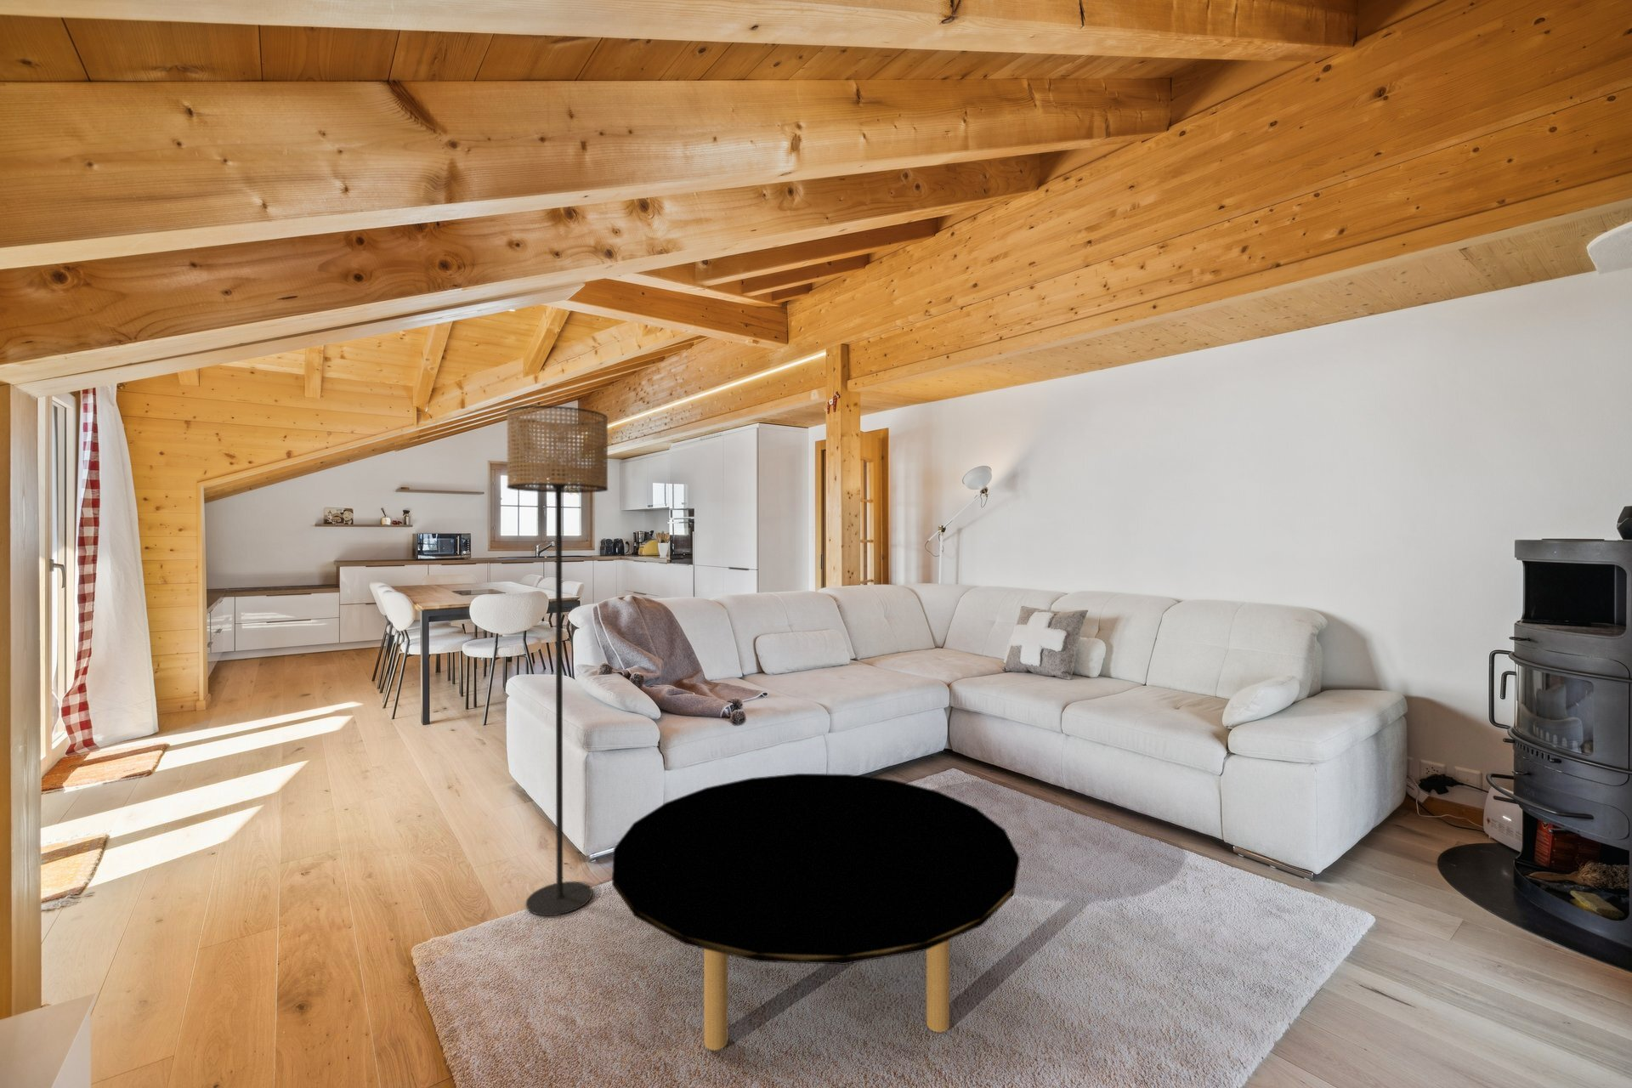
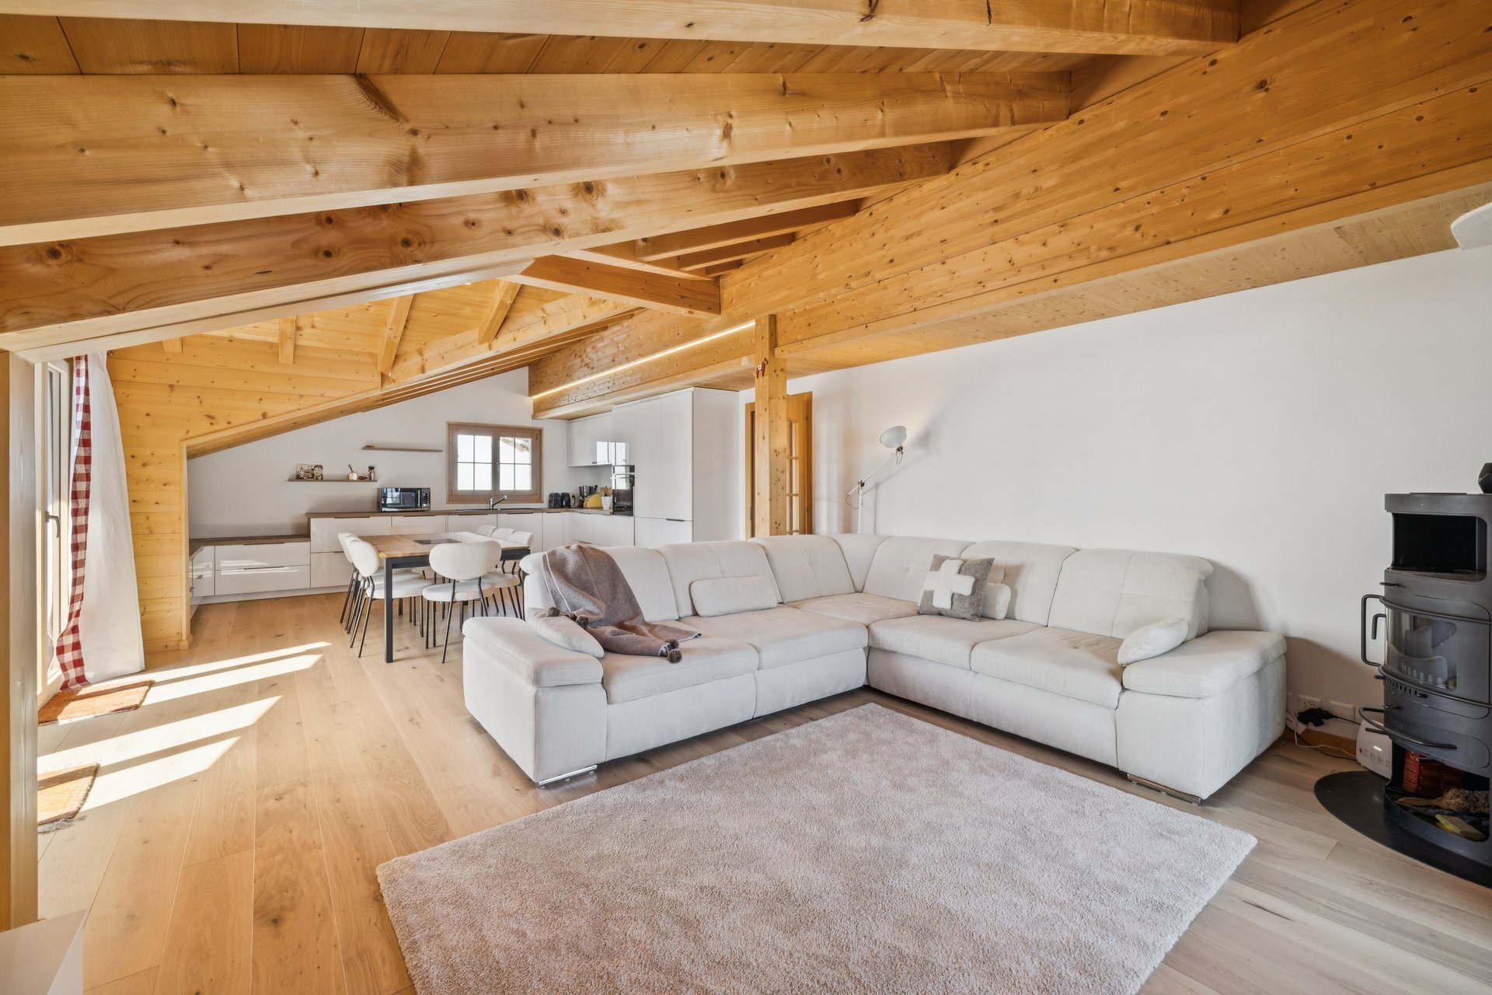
- coffee table (815, 901)
- floor lamp (559, 657)
